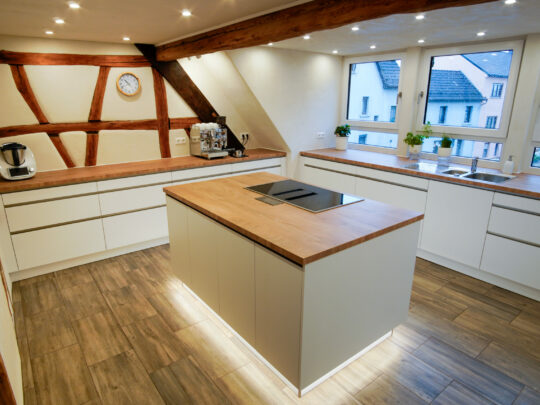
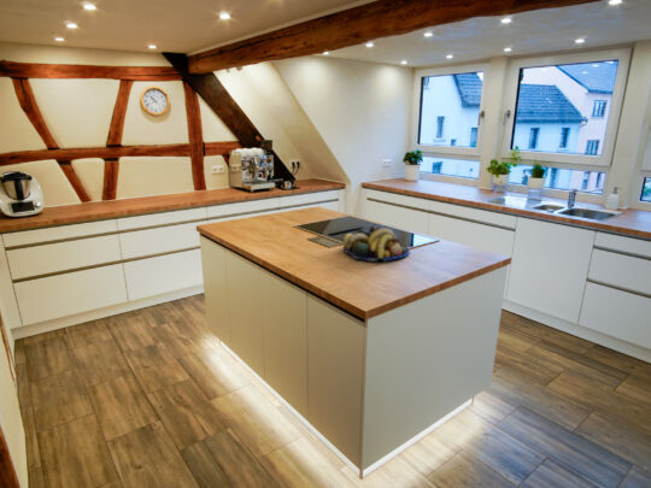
+ fruit bowl (376, 239)
